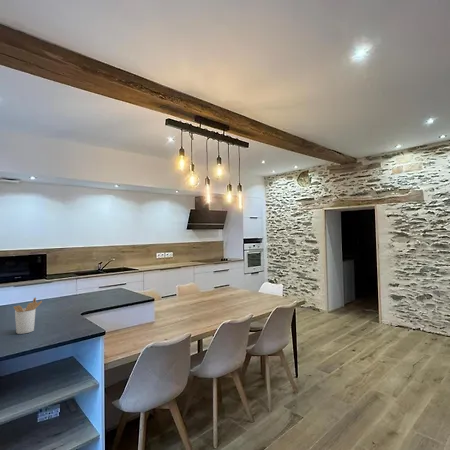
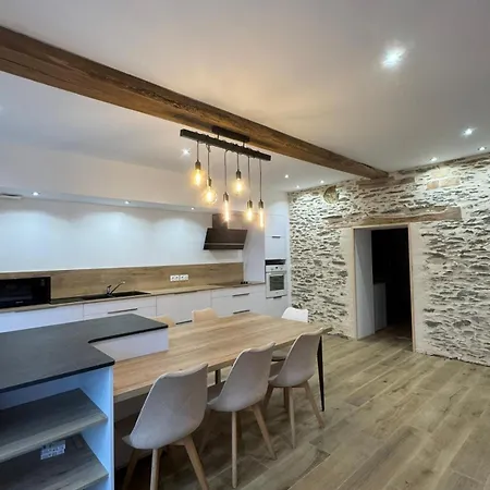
- utensil holder (28, 315)
